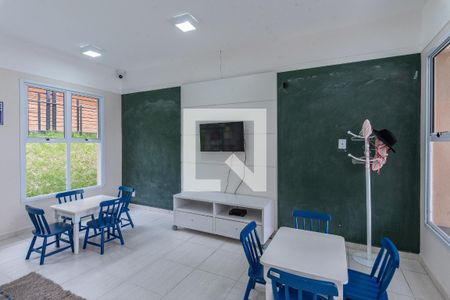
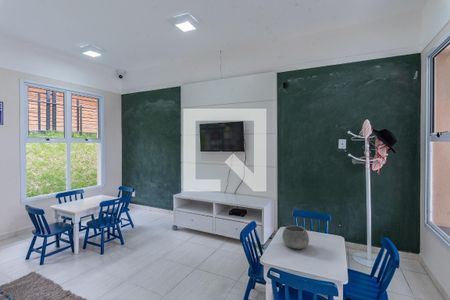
+ bowl (295, 237)
